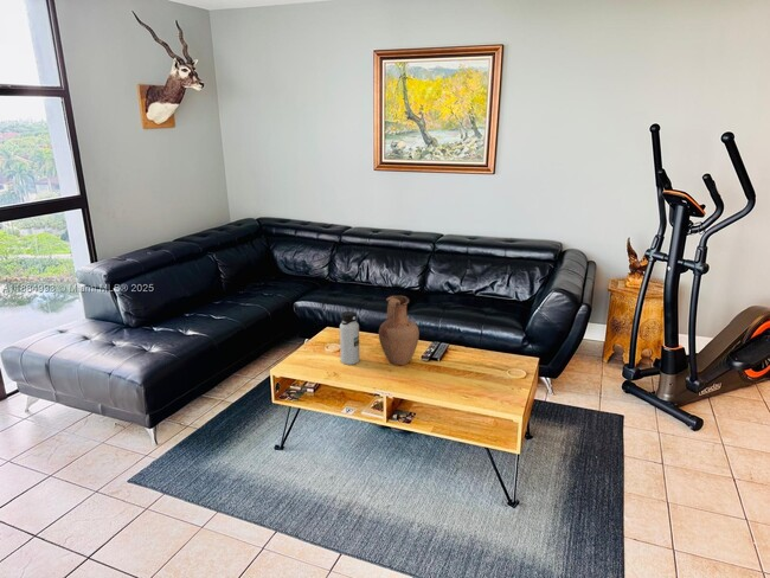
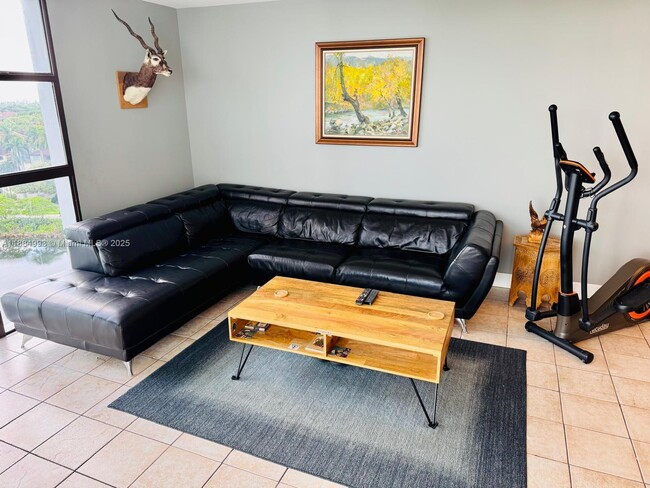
- vase (398, 329)
- water bottle (349, 336)
